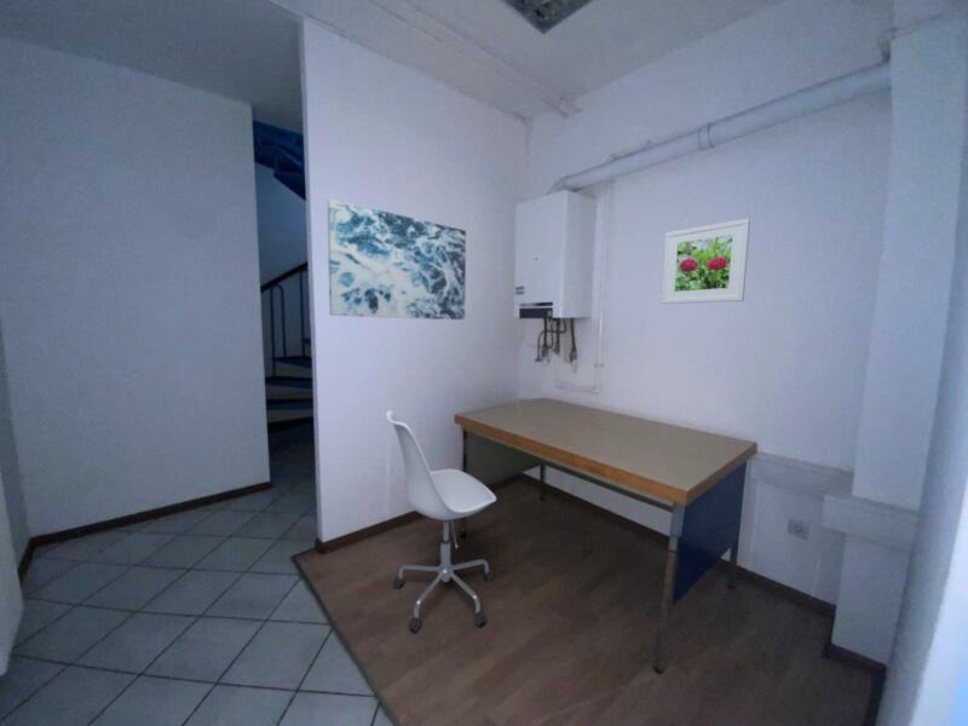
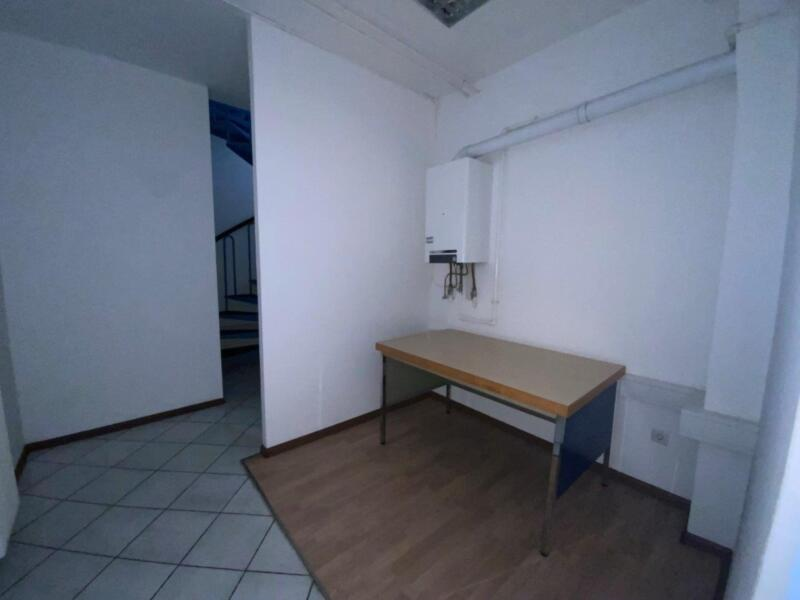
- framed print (702, 264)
- wall art (404, 267)
- chair (445, 505)
